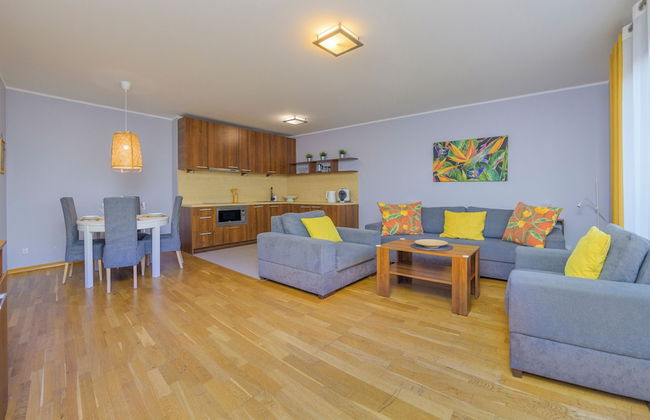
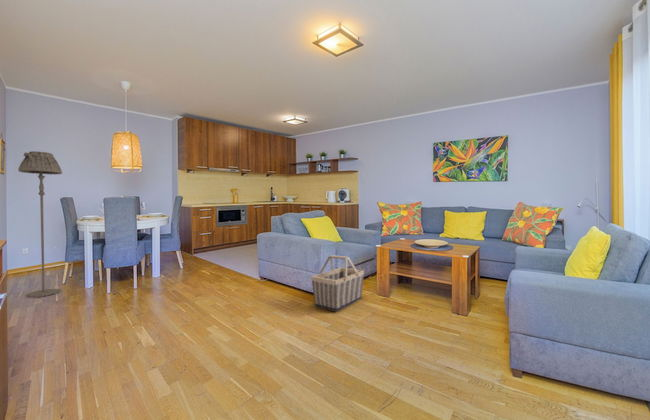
+ basket (338, 279)
+ floor lamp (42, 223)
